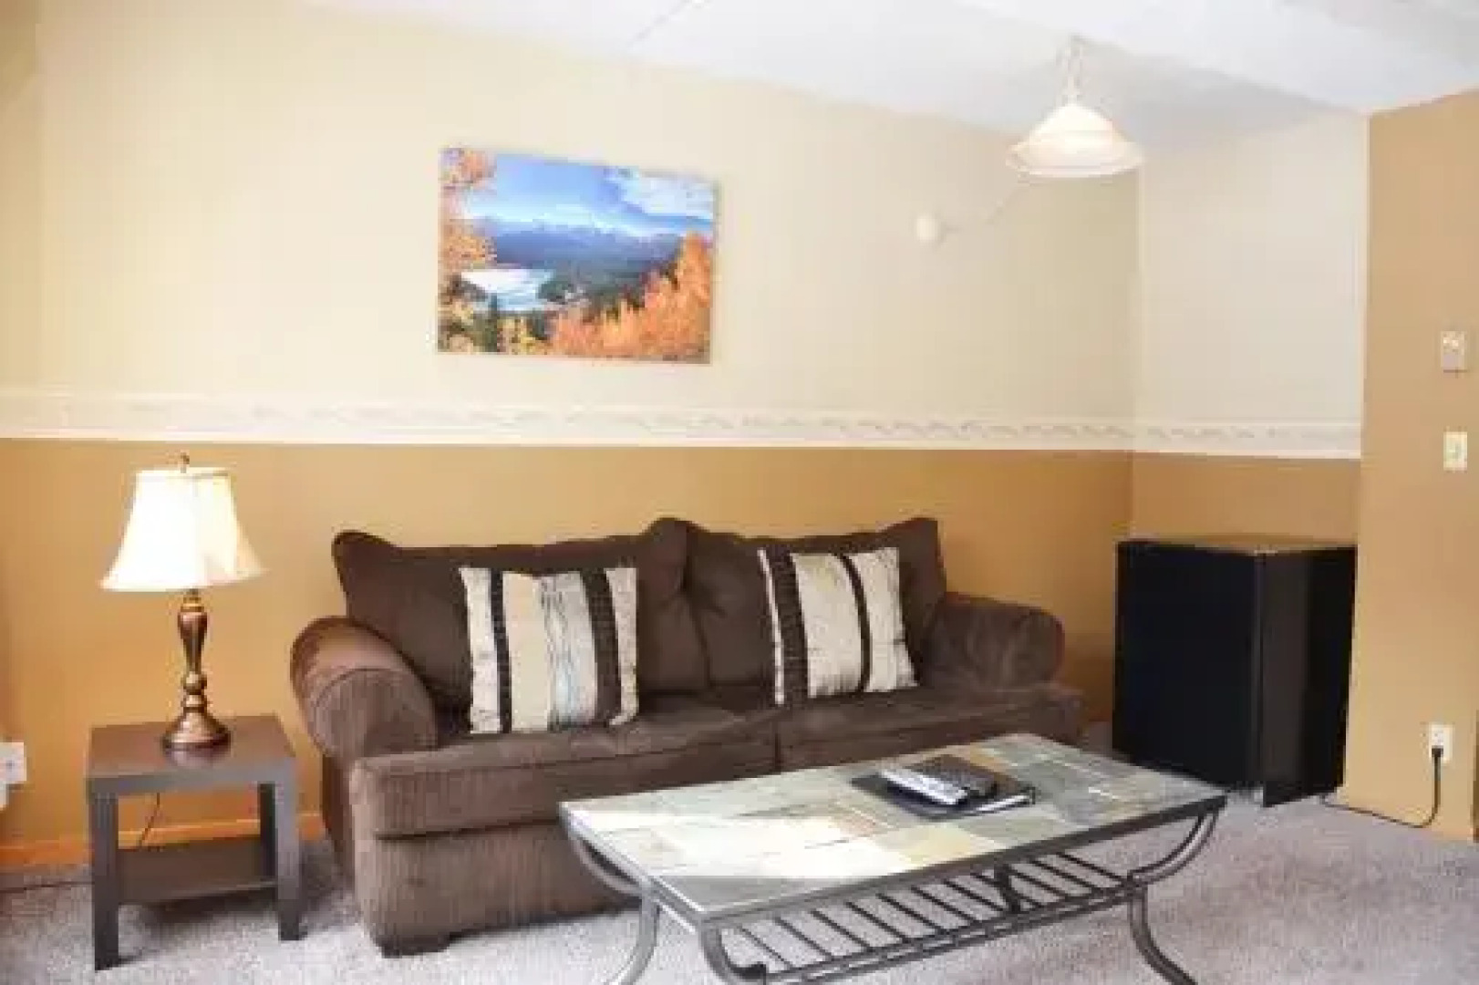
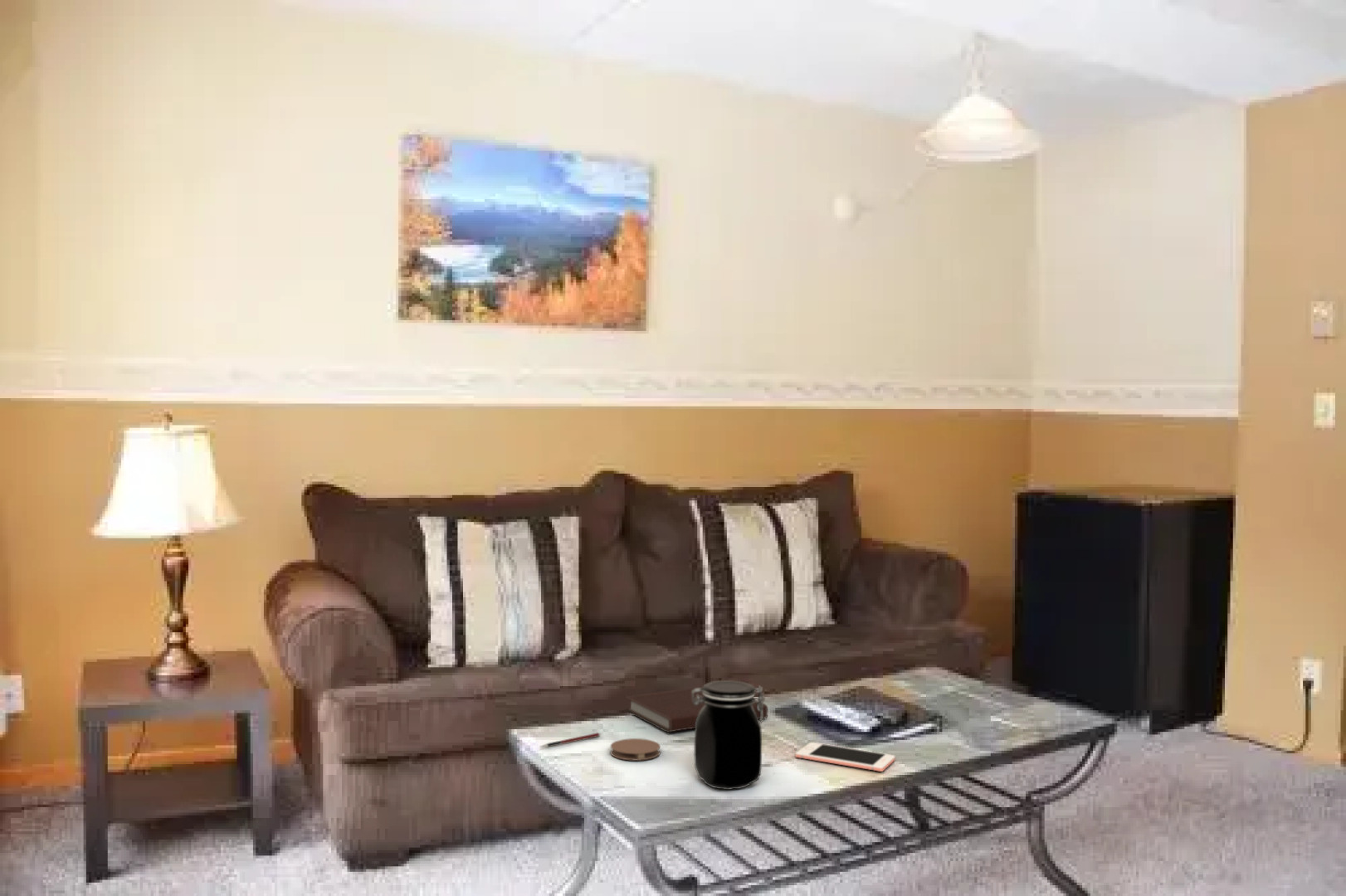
+ notebook (695, 707)
+ pen (570, 740)
+ cell phone (845, 756)
+ jar (728, 734)
+ coaster (635, 749)
